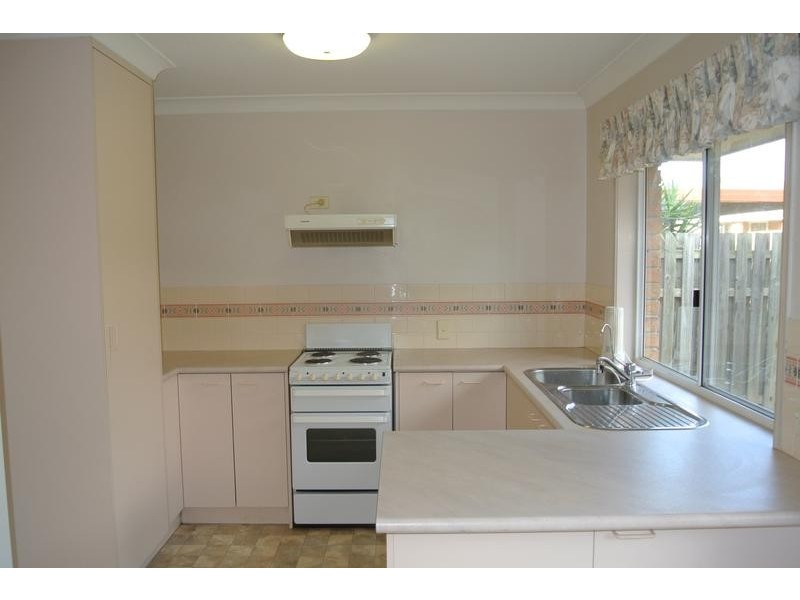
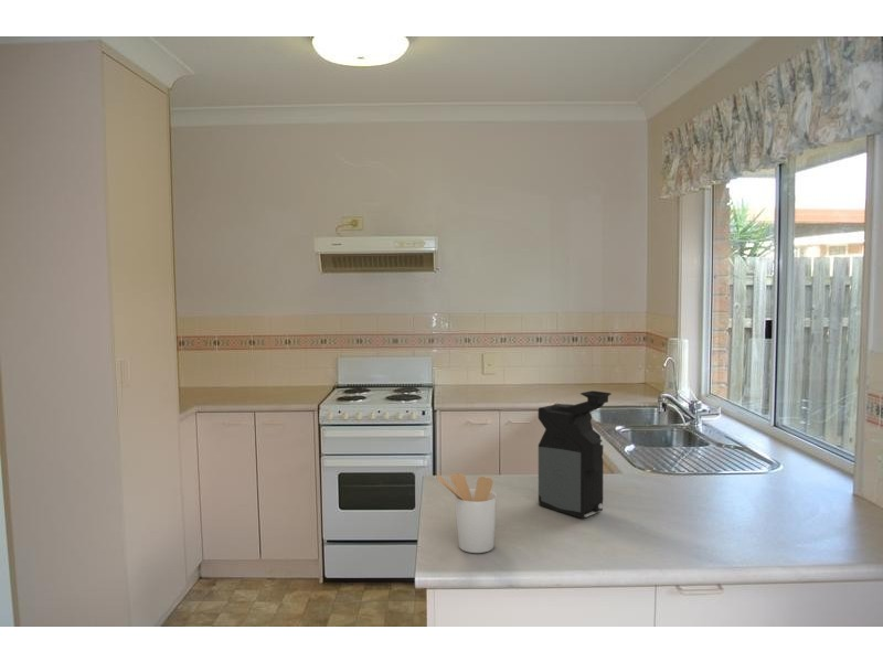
+ coffee maker (573, 450)
+ utensil holder (466, 510)
